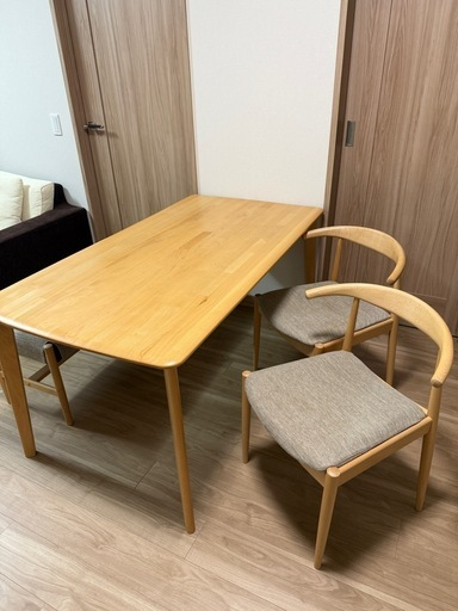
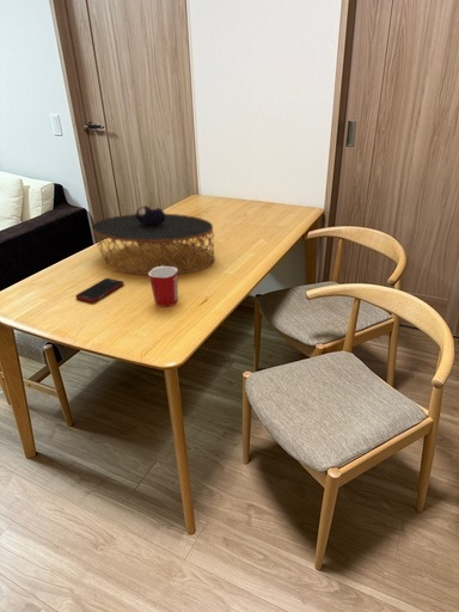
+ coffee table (152, 232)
+ cell phone (100, 289)
+ mug (167, 283)
